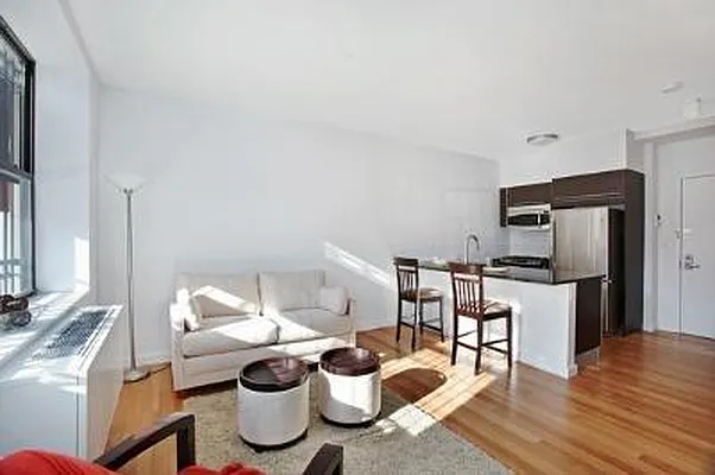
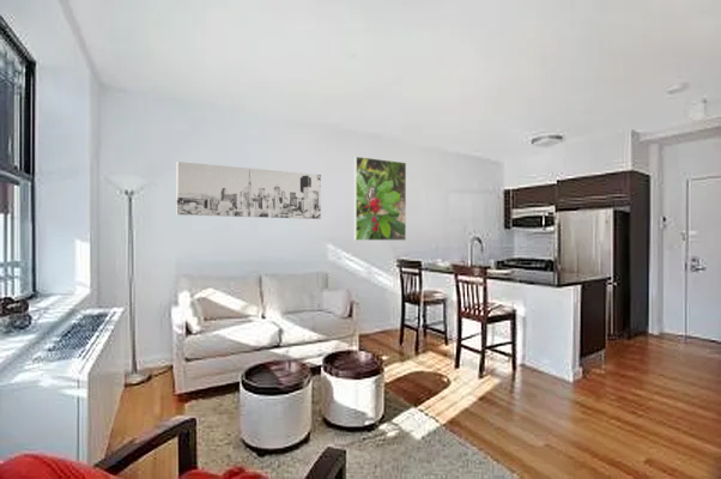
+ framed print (381, 200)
+ wall art (254, 193)
